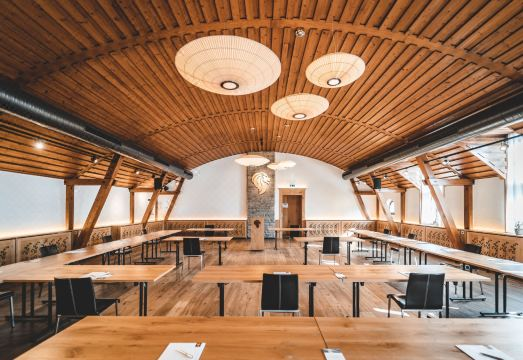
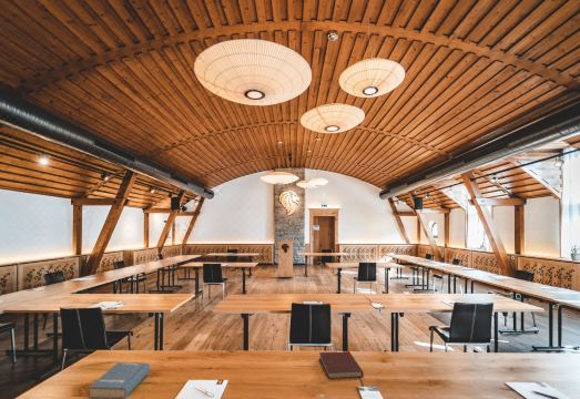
+ notebook (339, 364)
+ hardback book (121, 379)
